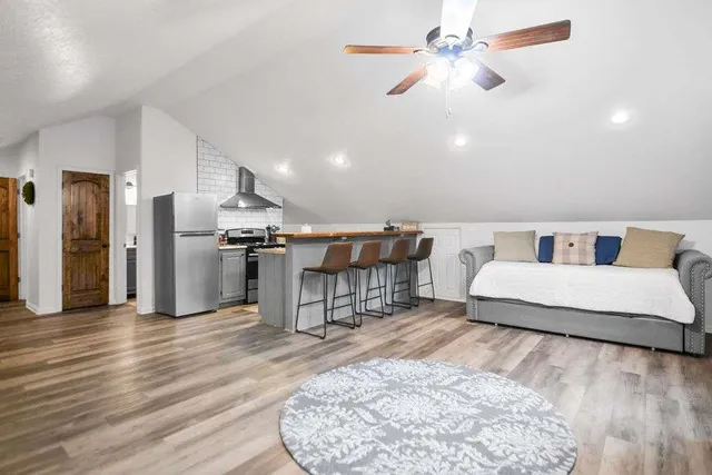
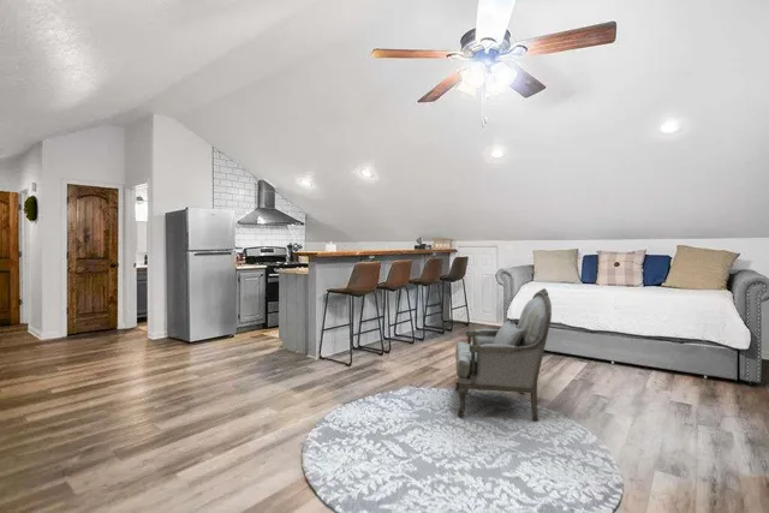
+ armchair (499, 345)
